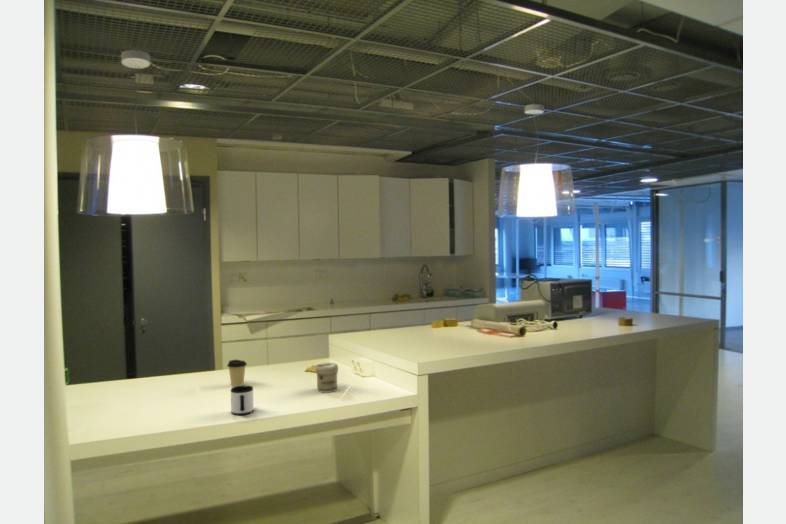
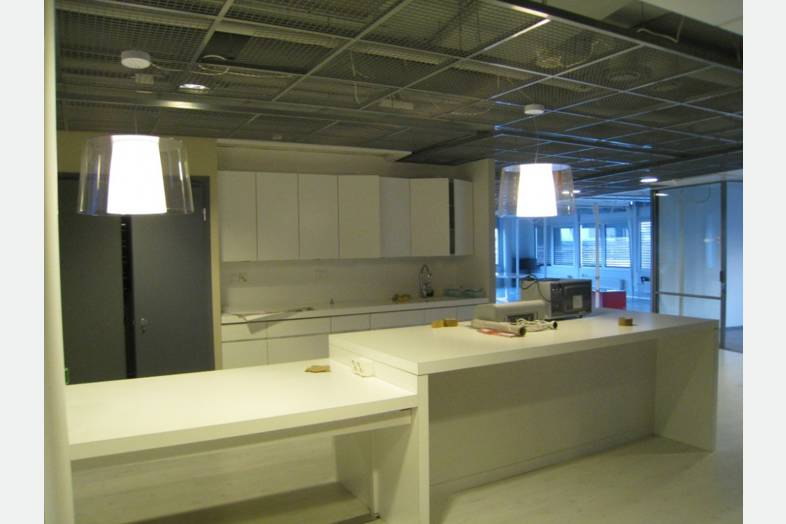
- mug (242, 401)
- coffee cup (237, 373)
- jar (327, 377)
